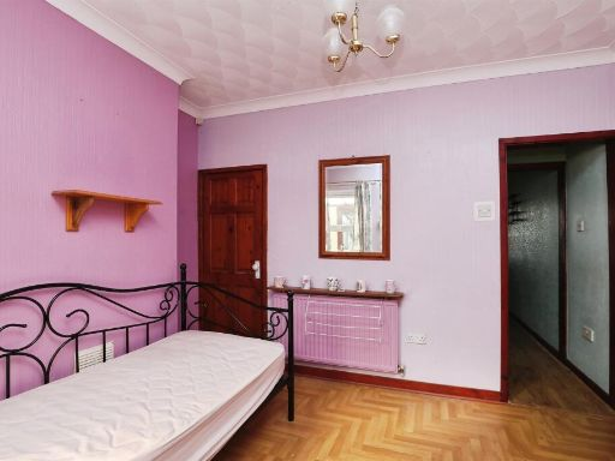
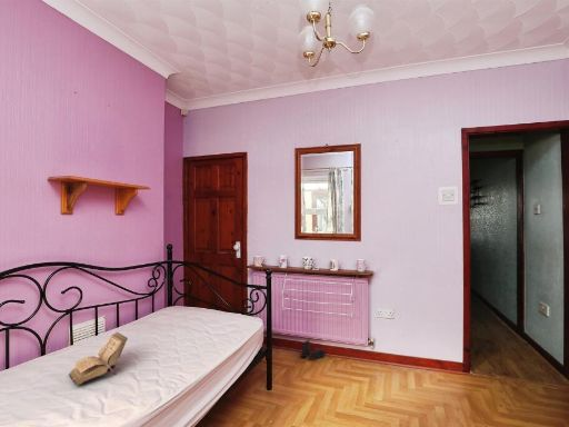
+ book (99, 356)
+ boots (313, 349)
